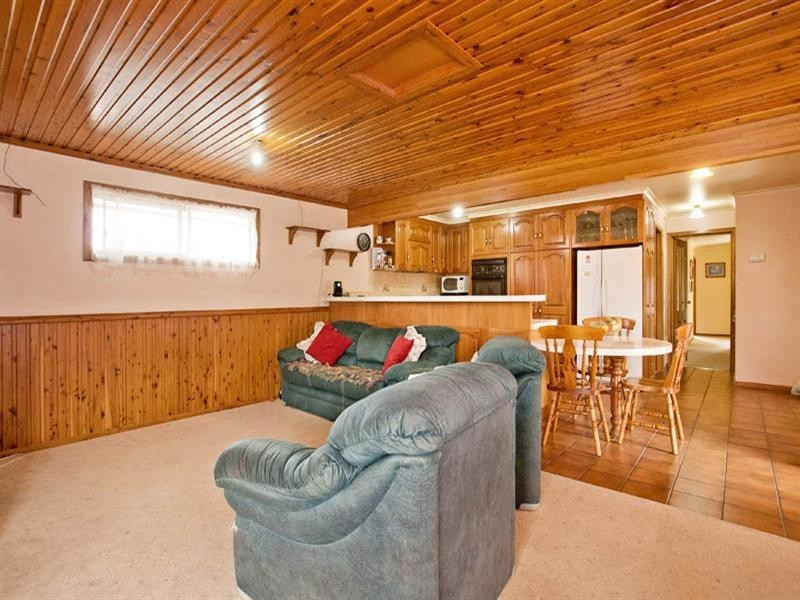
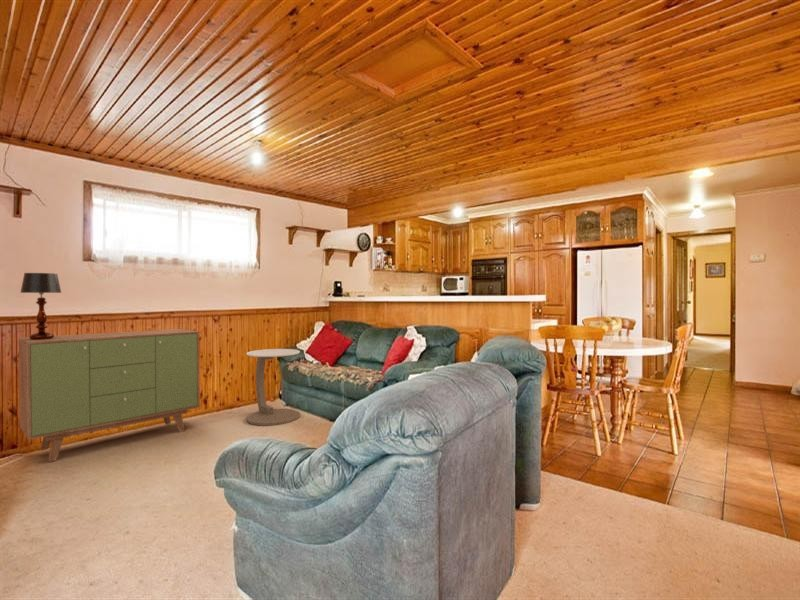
+ table lamp (41, 306)
+ side table (263, 384)
+ sideboard (117, 387)
